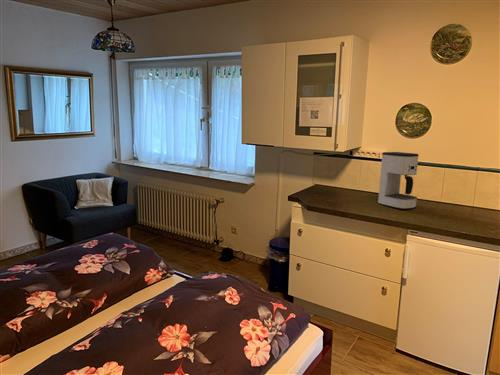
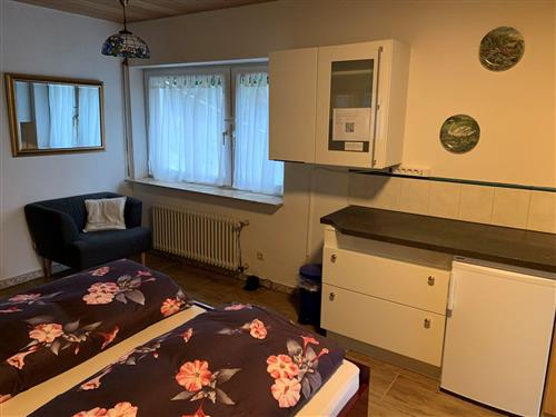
- coffee maker (400, 179)
